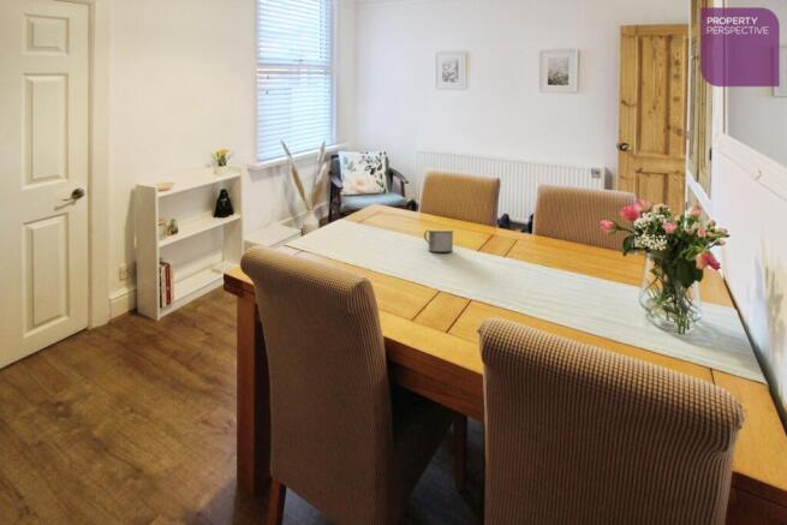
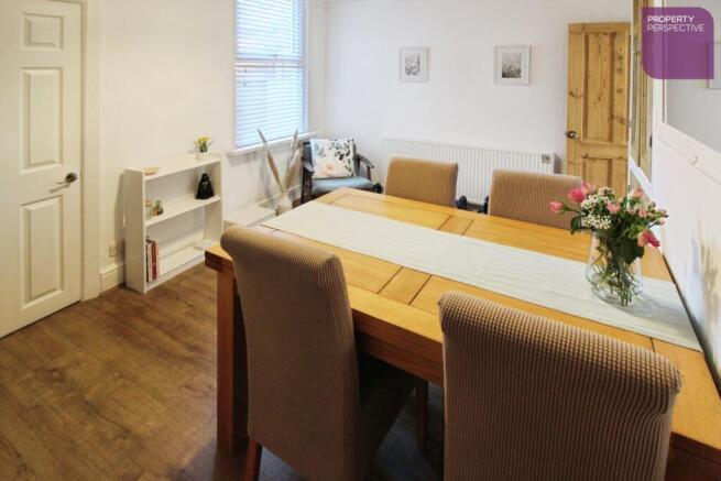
- mug (439, 240)
